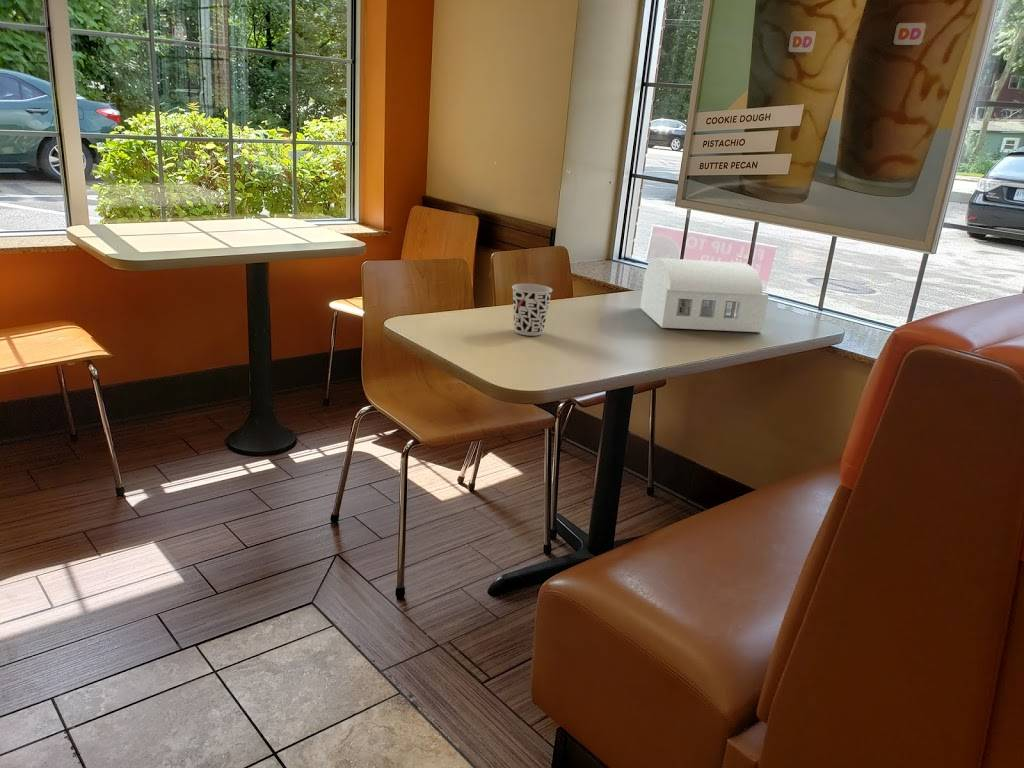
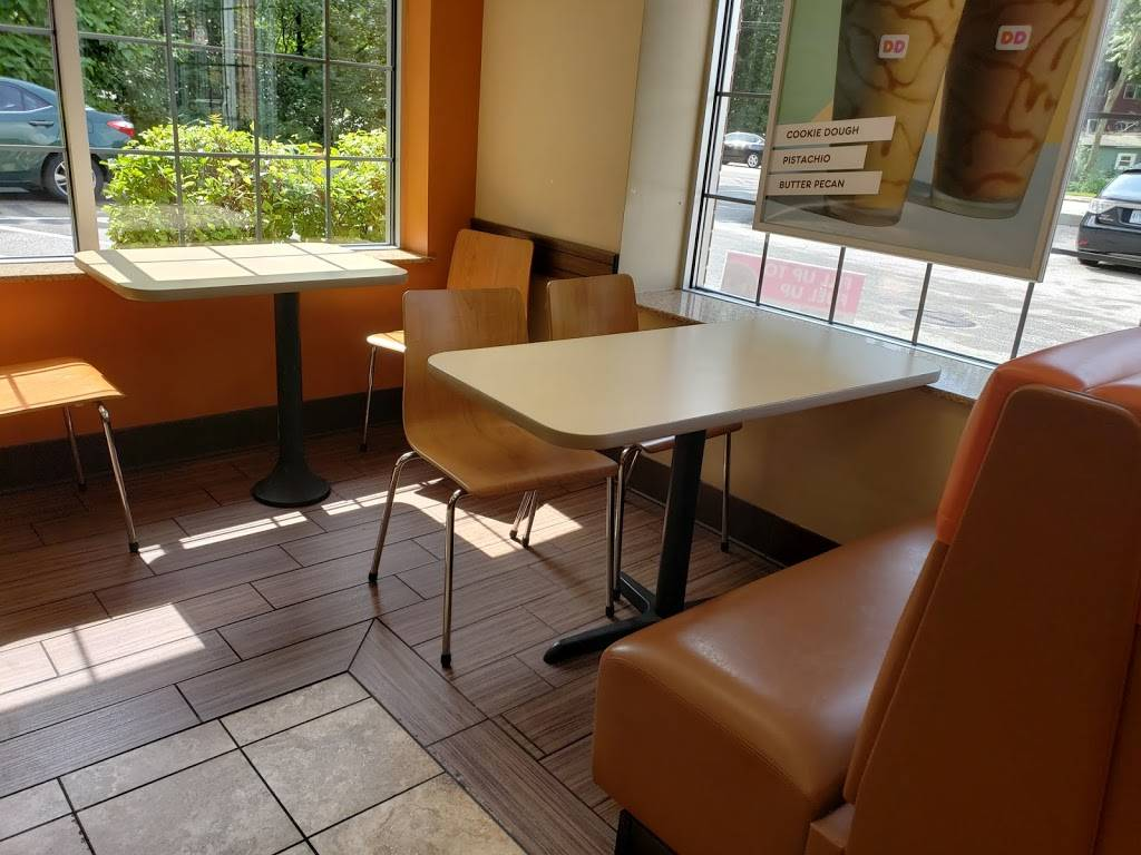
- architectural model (703, 291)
- cup (530, 310)
